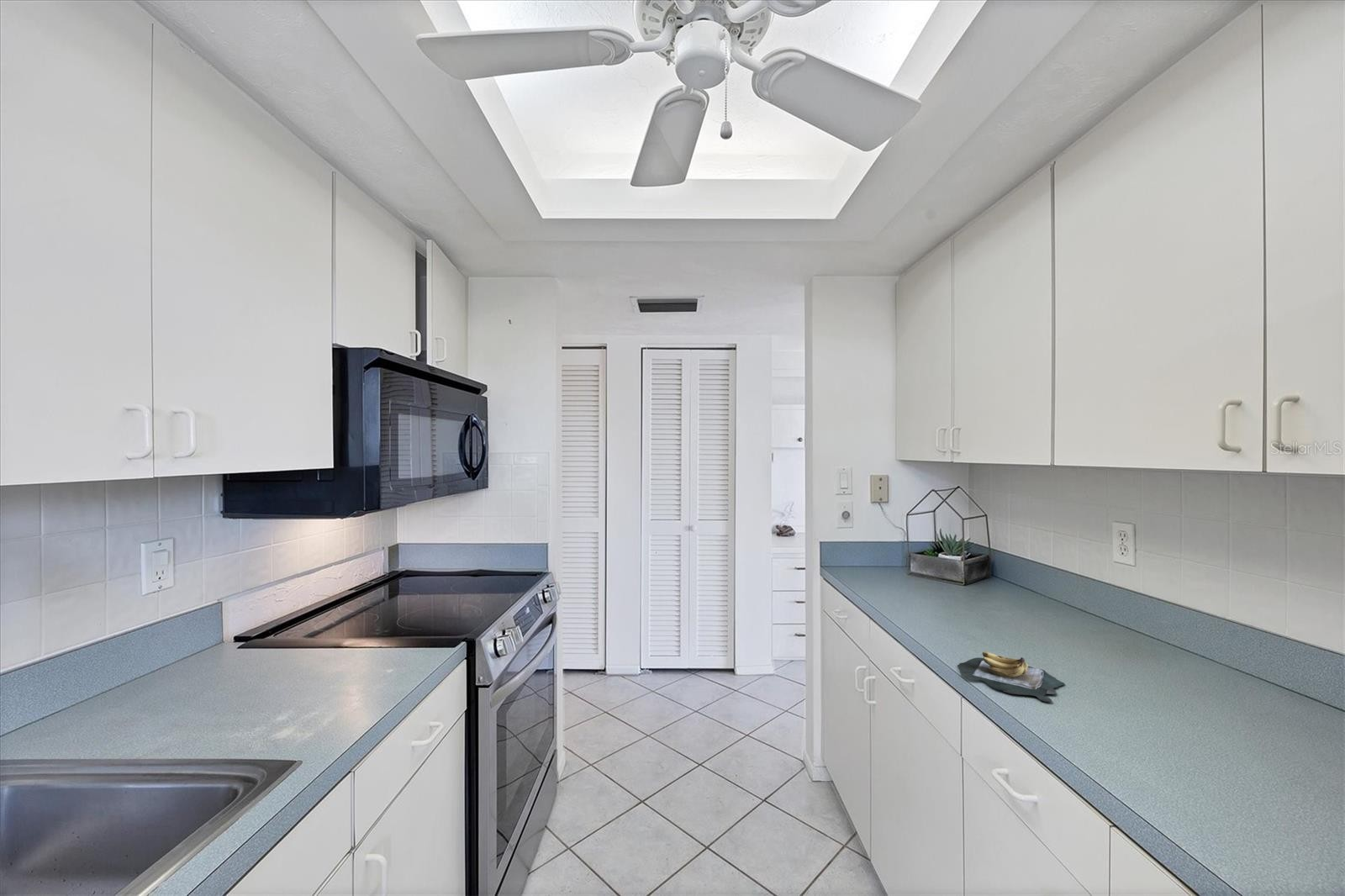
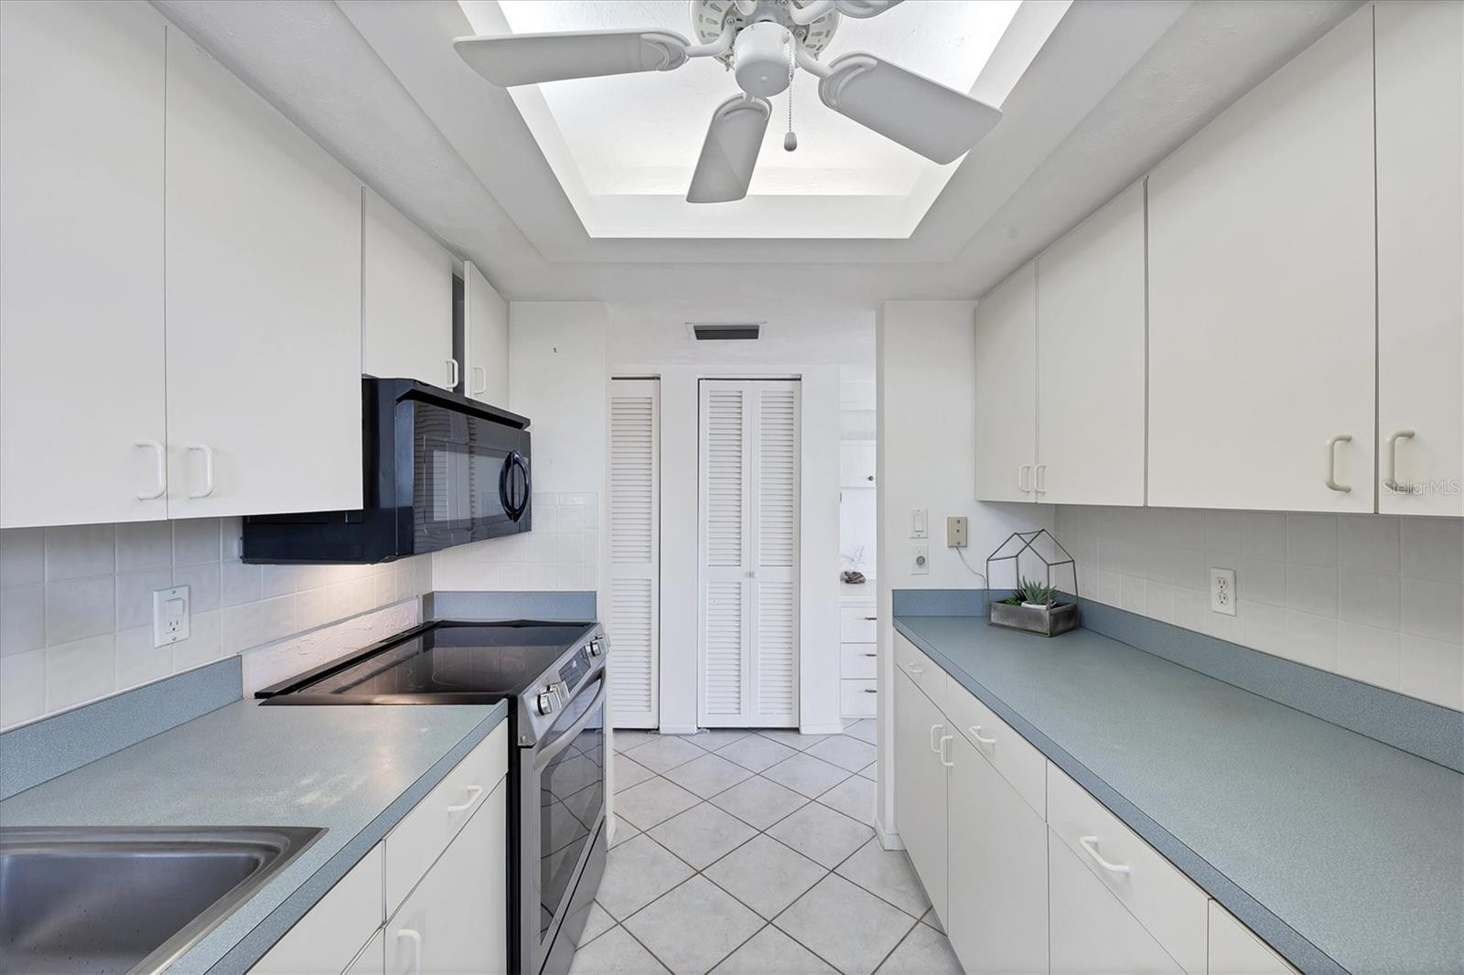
- banana bunch (1009, 665)
